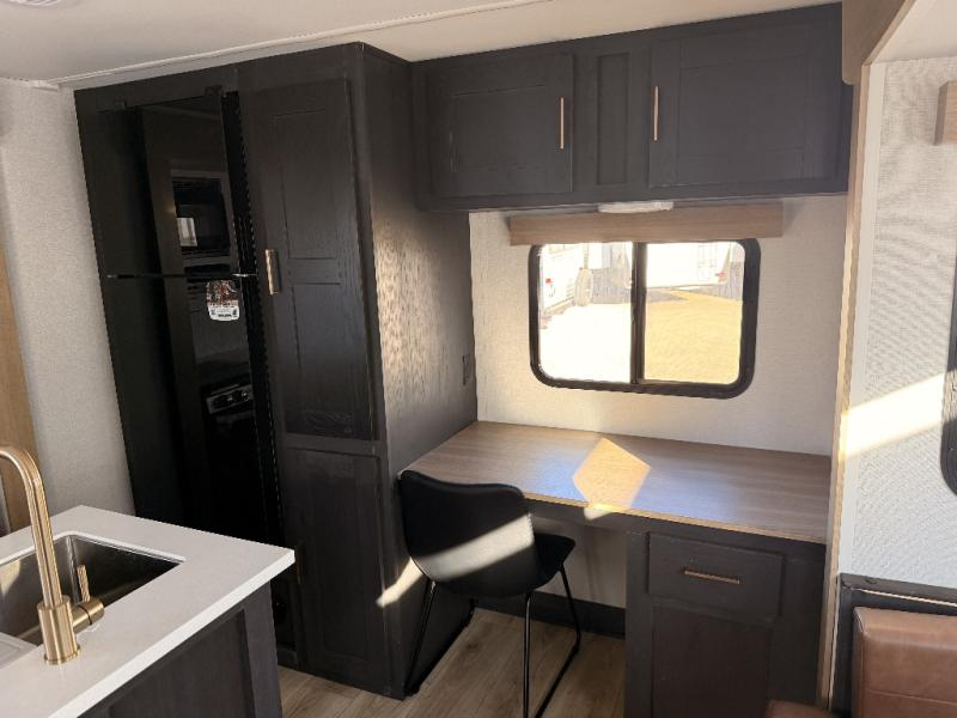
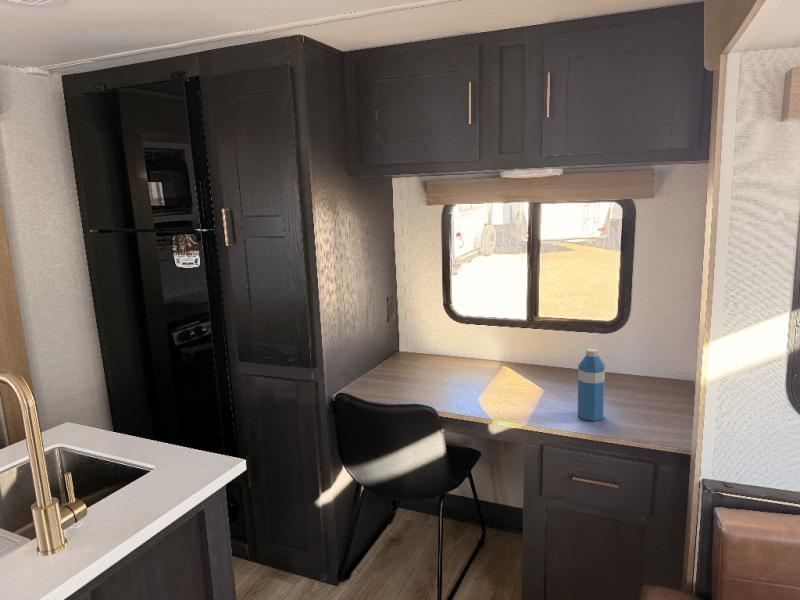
+ water bottle (591, 383)
